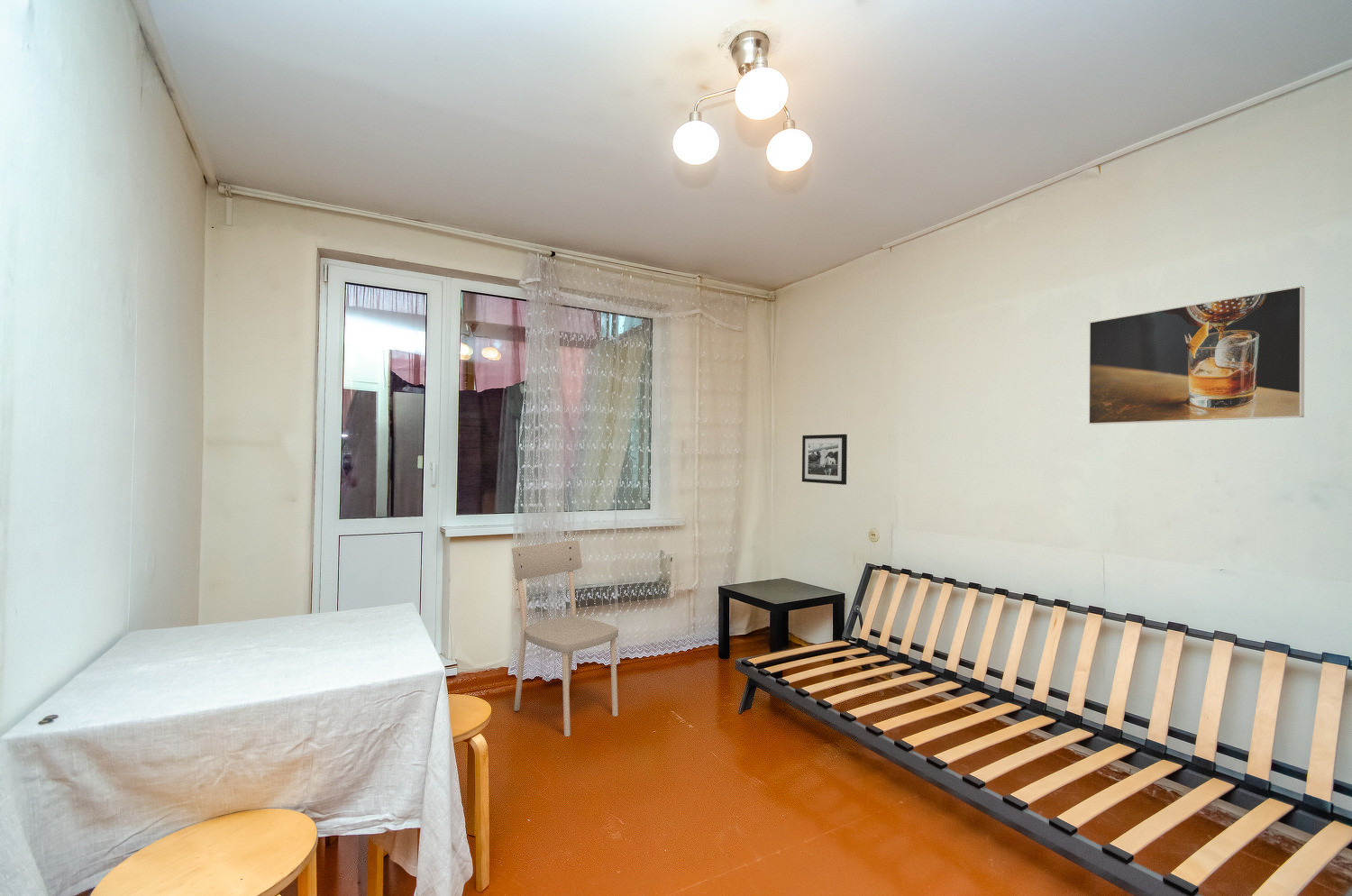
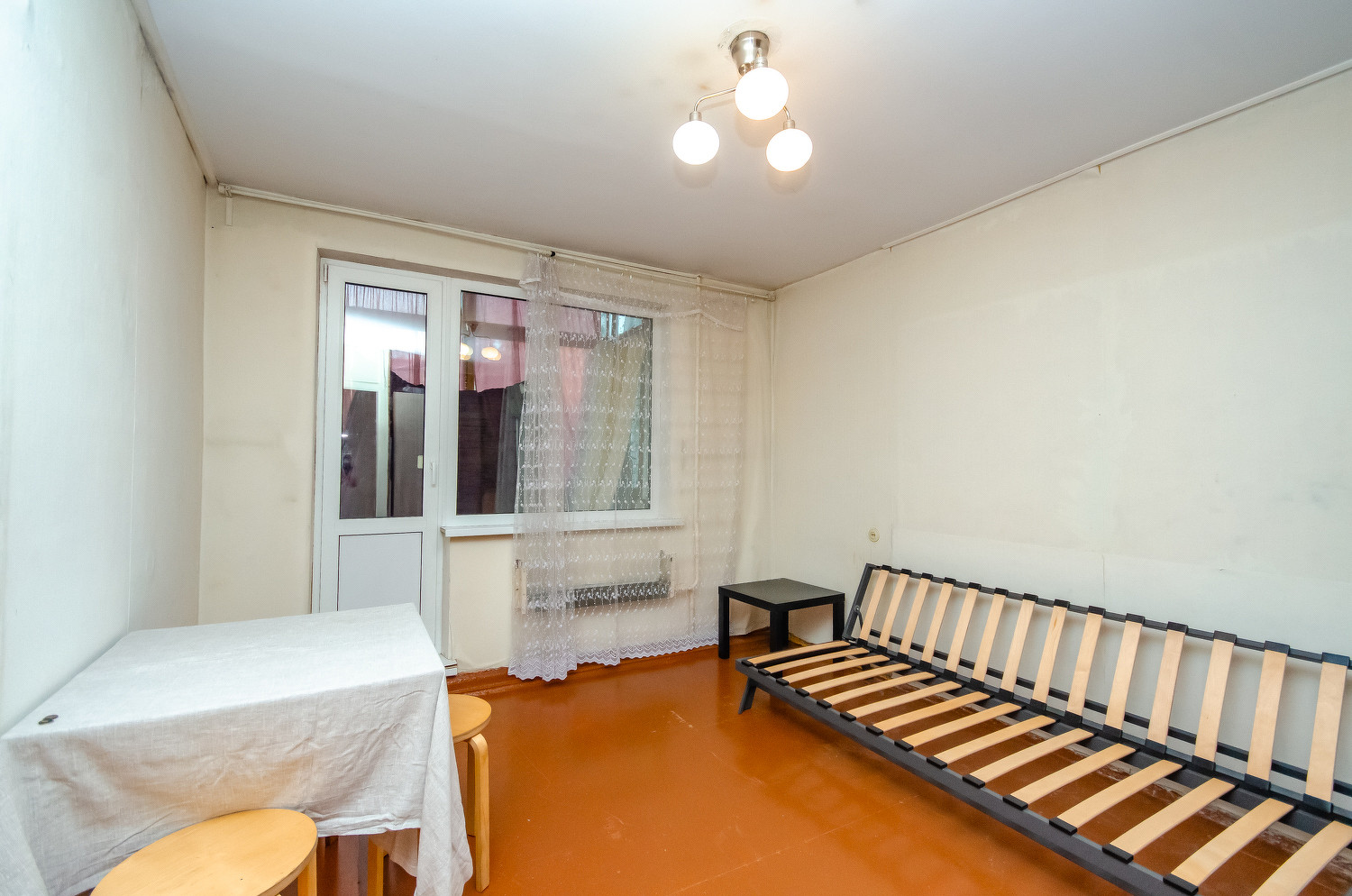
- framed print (1183, 363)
- dining chair (565, 629)
- picture frame (823, 459)
